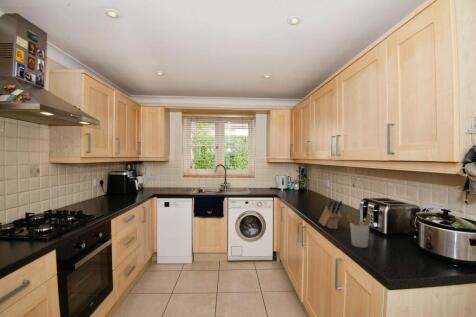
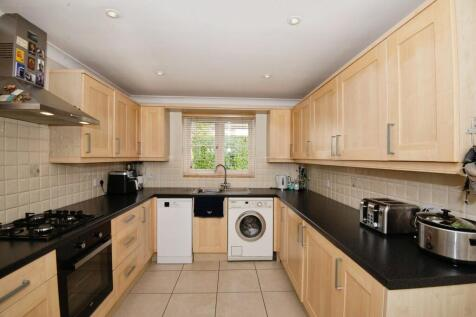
- knife block (330, 212)
- utensil holder (357, 229)
